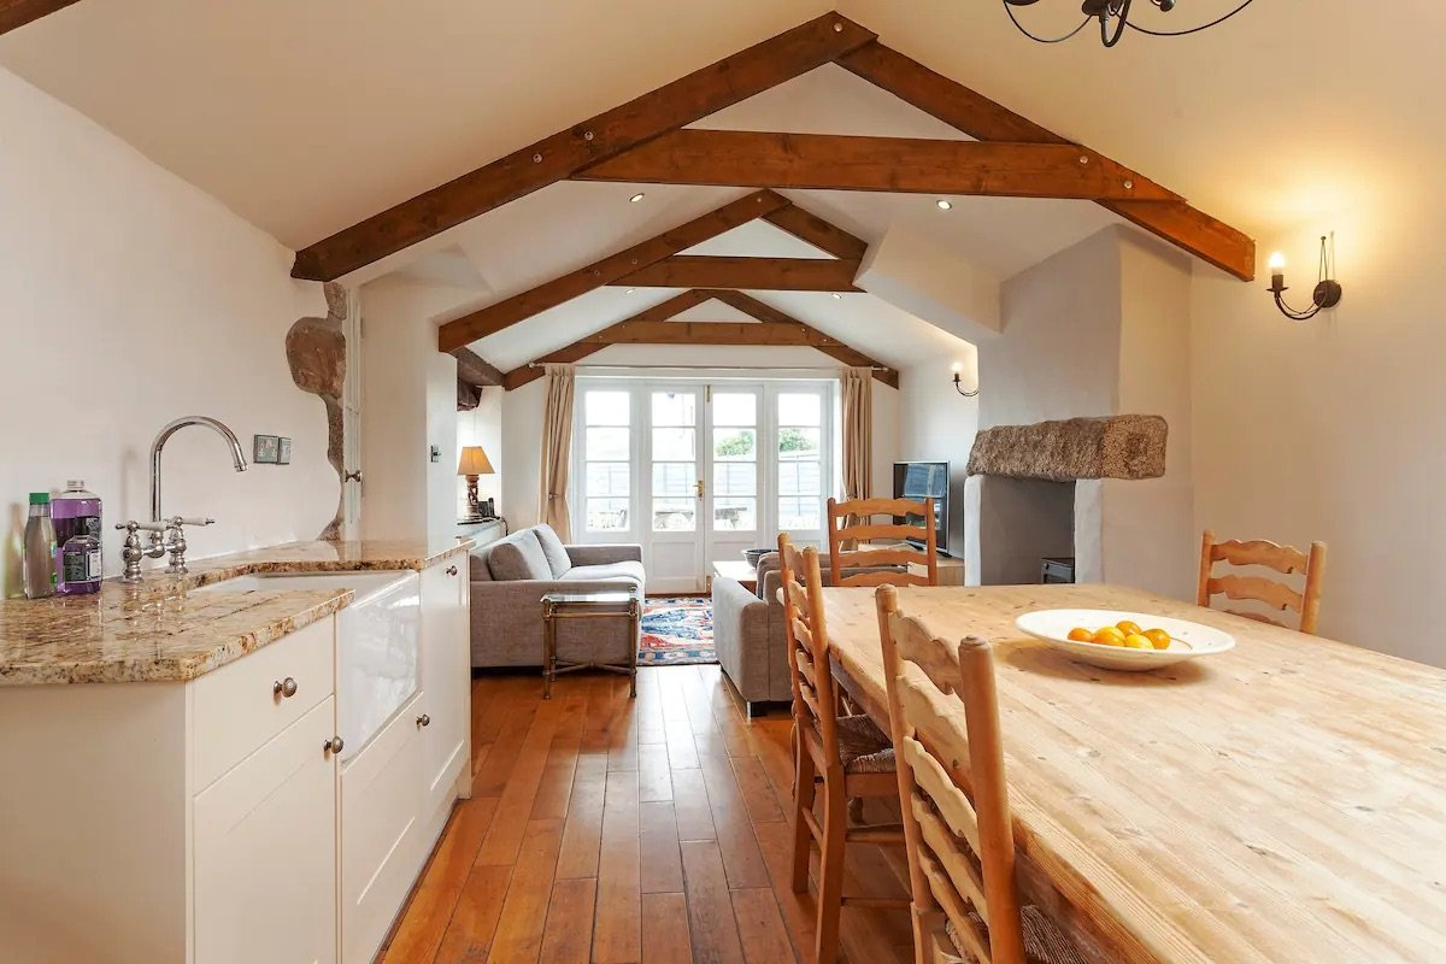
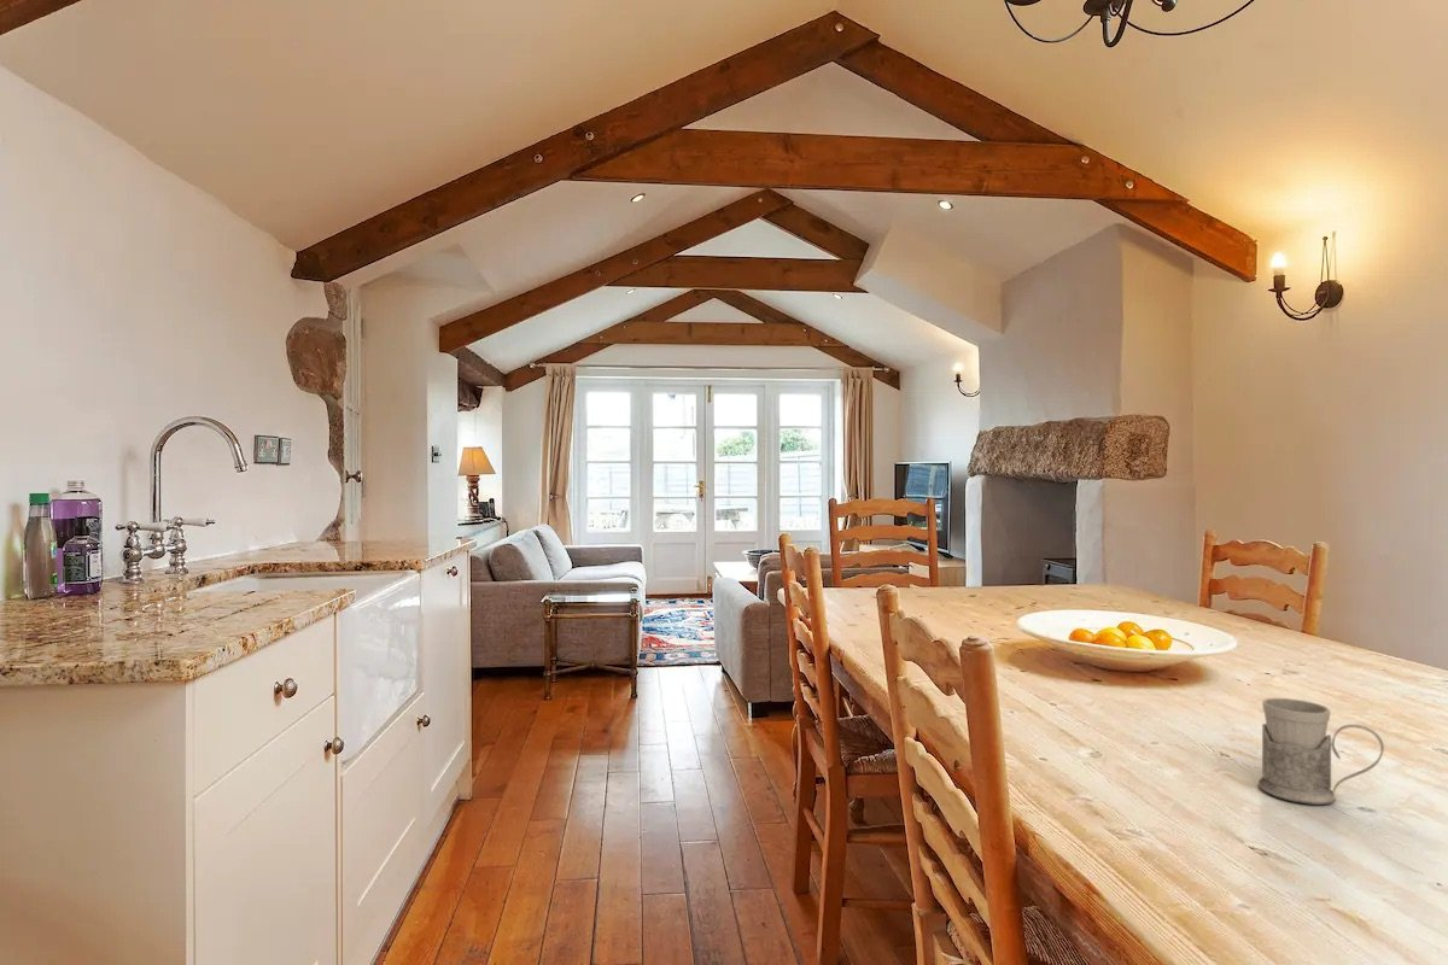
+ mug (1318, 753)
